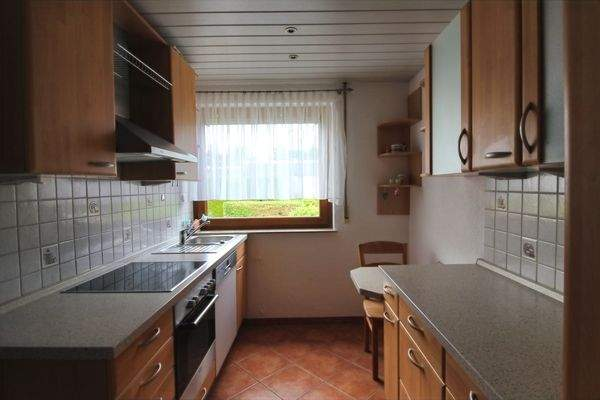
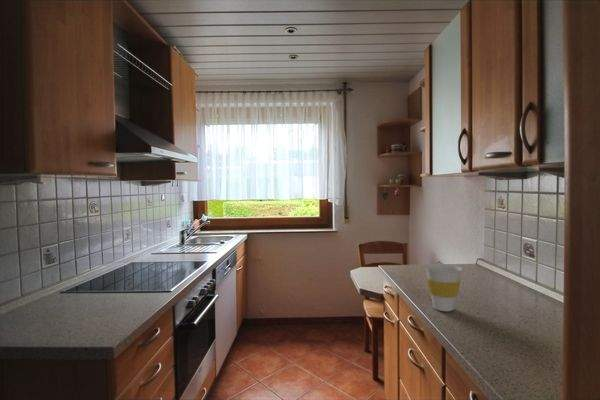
+ cup (443, 288)
